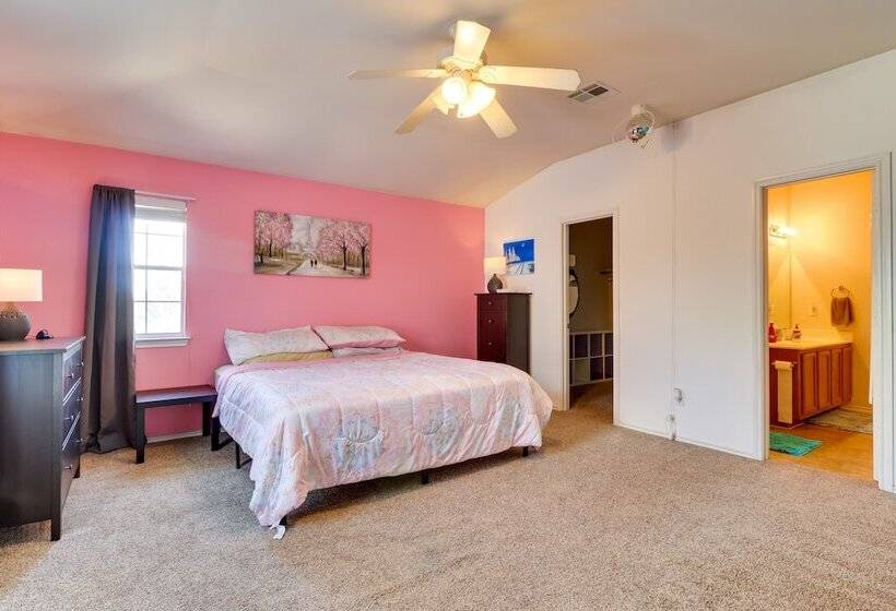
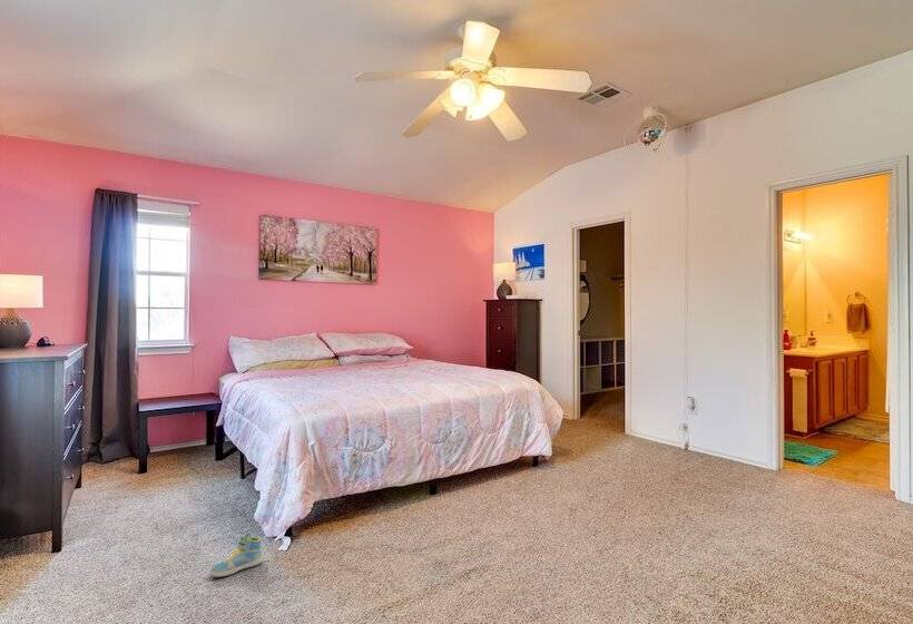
+ sneaker (236, 553)
